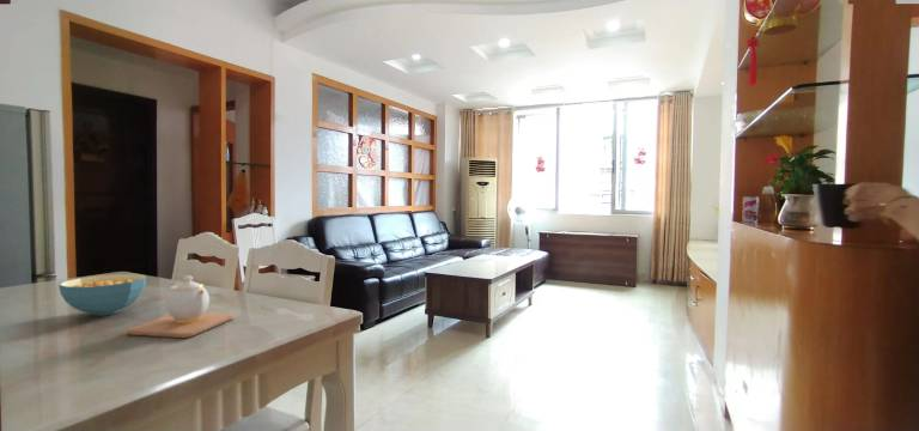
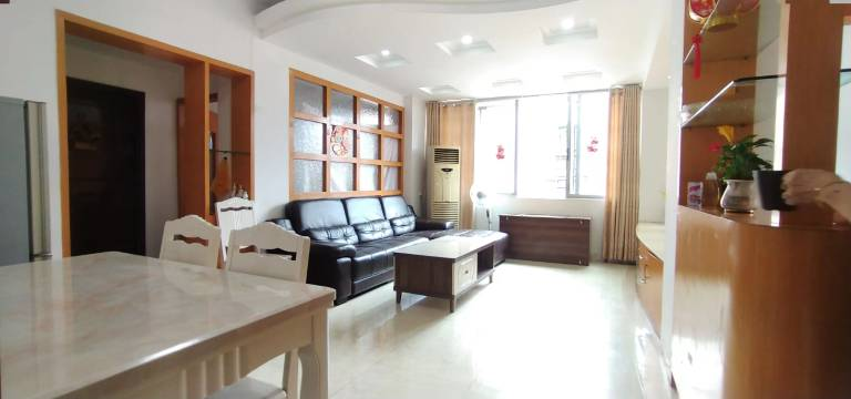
- teapot (183, 301)
- cereal bowl (105, 296)
